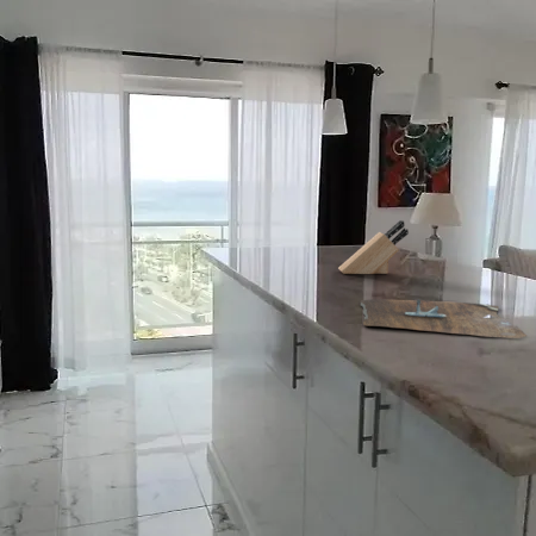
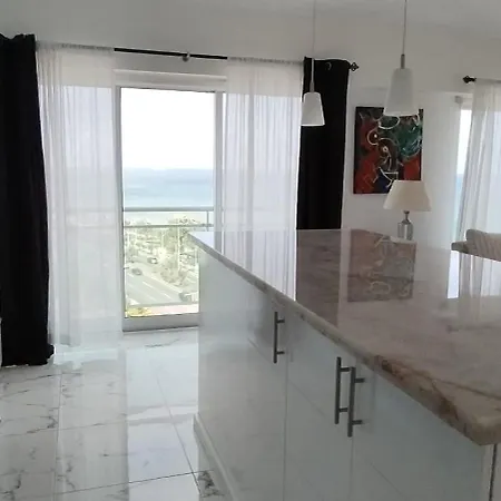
- knife block (373, 245)
- cutting board (435, 306)
